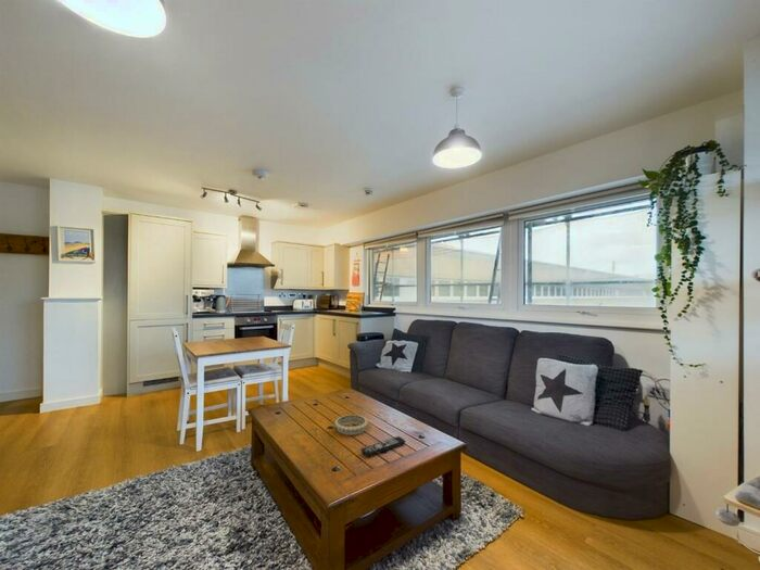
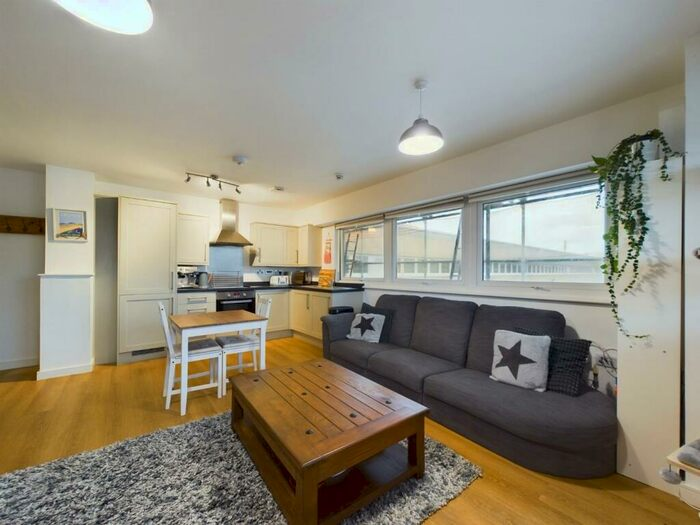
- remote control (383, 446)
- decorative bowl (351, 423)
